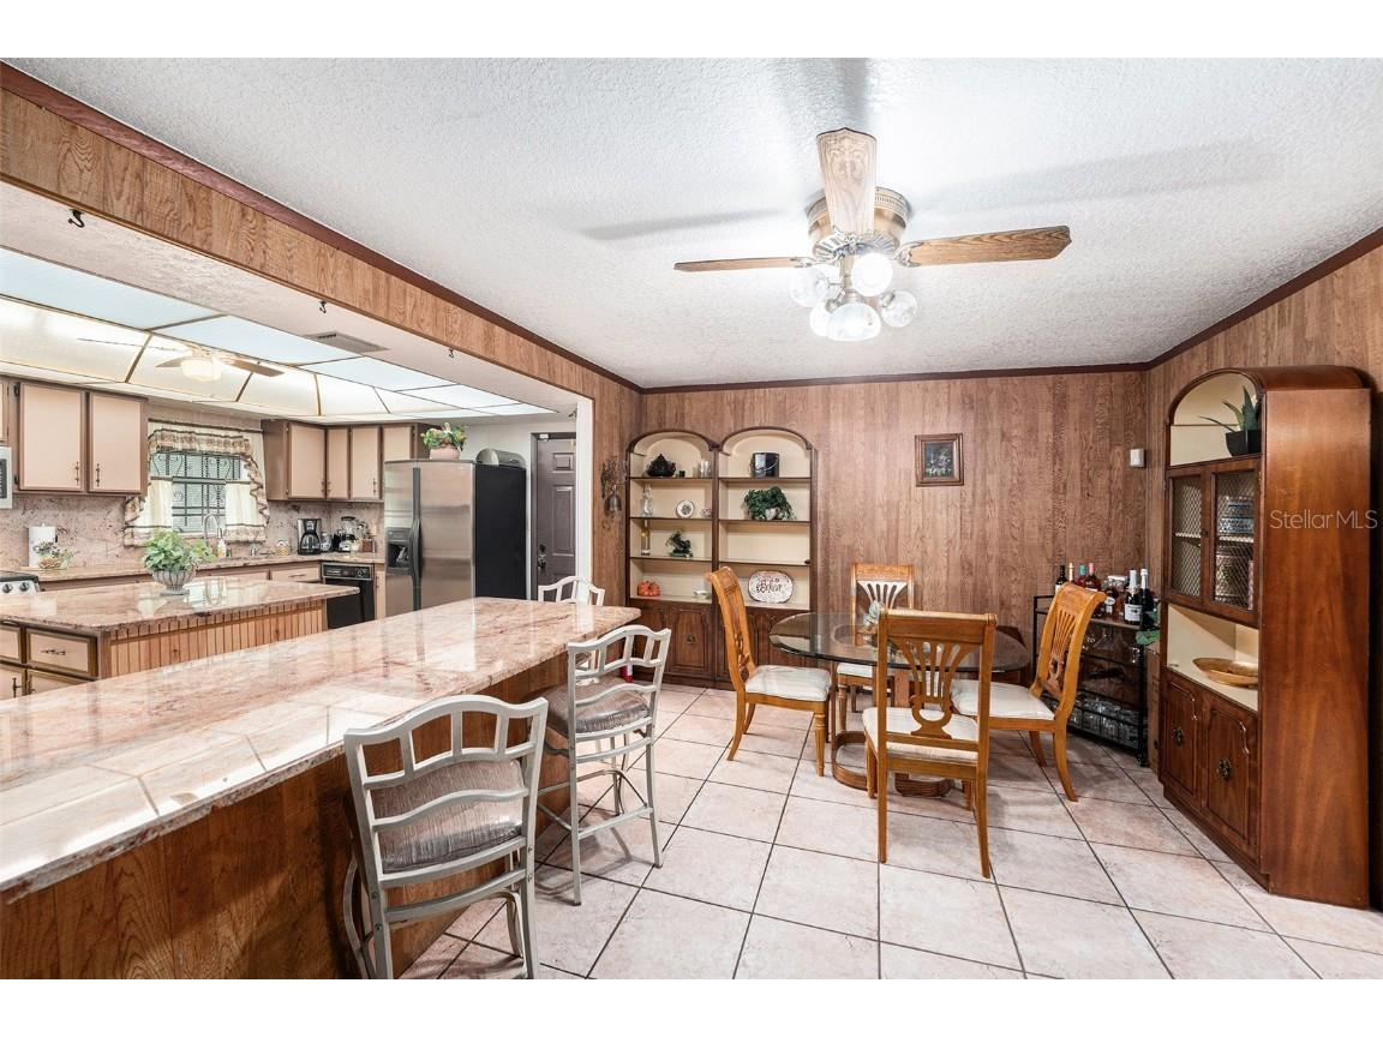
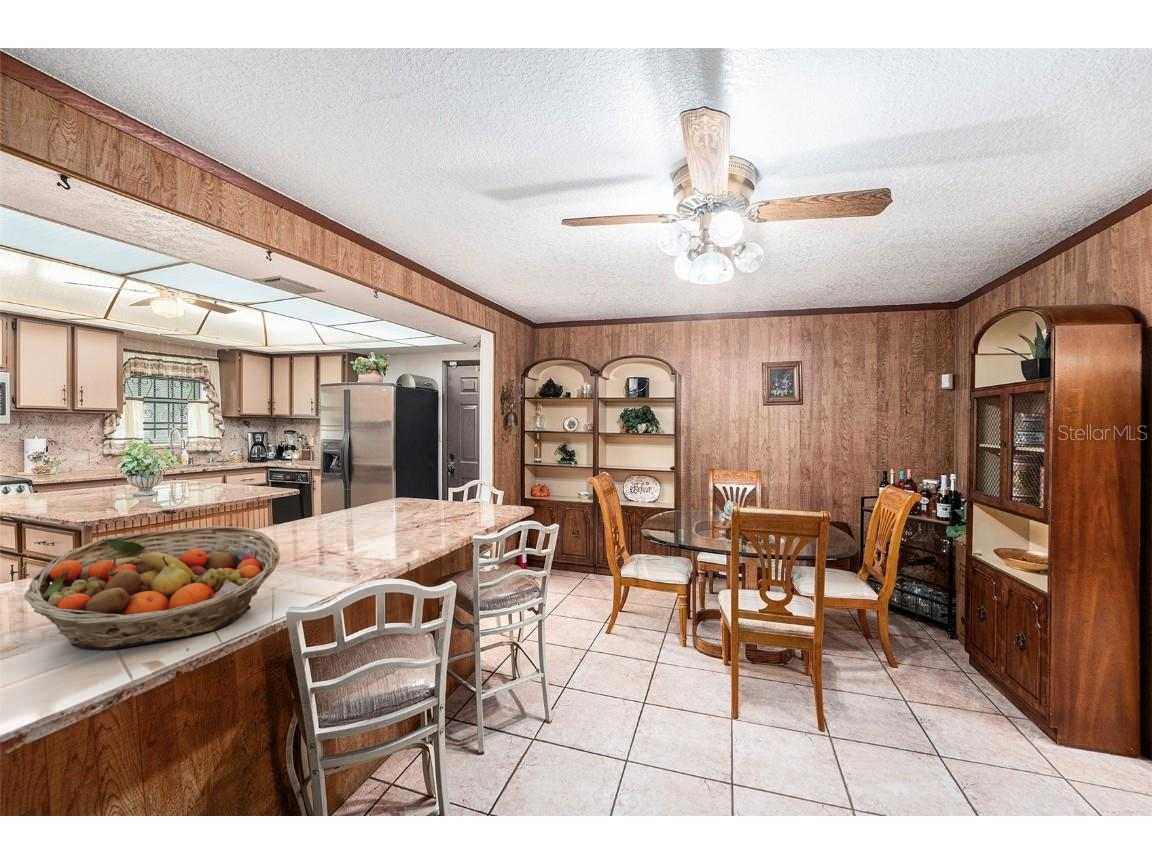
+ fruit basket (167, 581)
